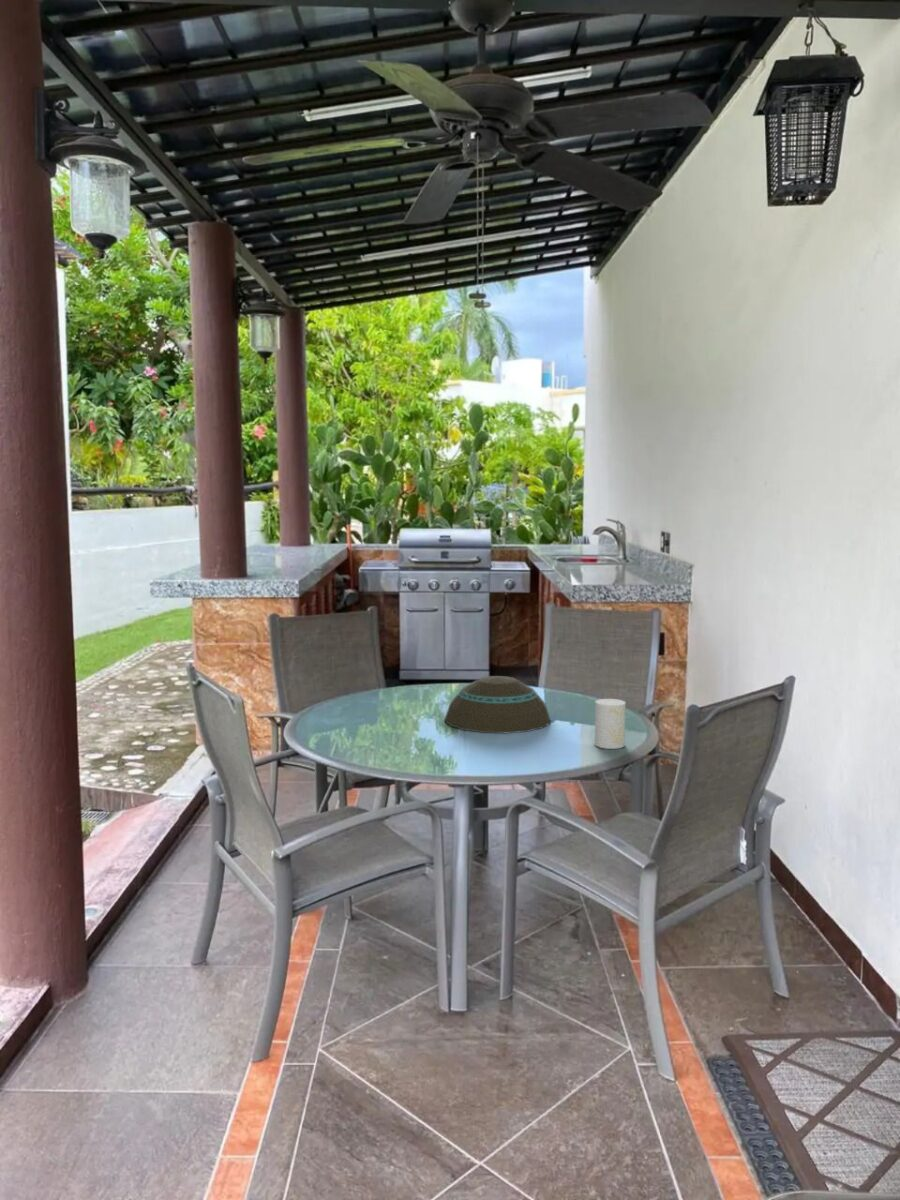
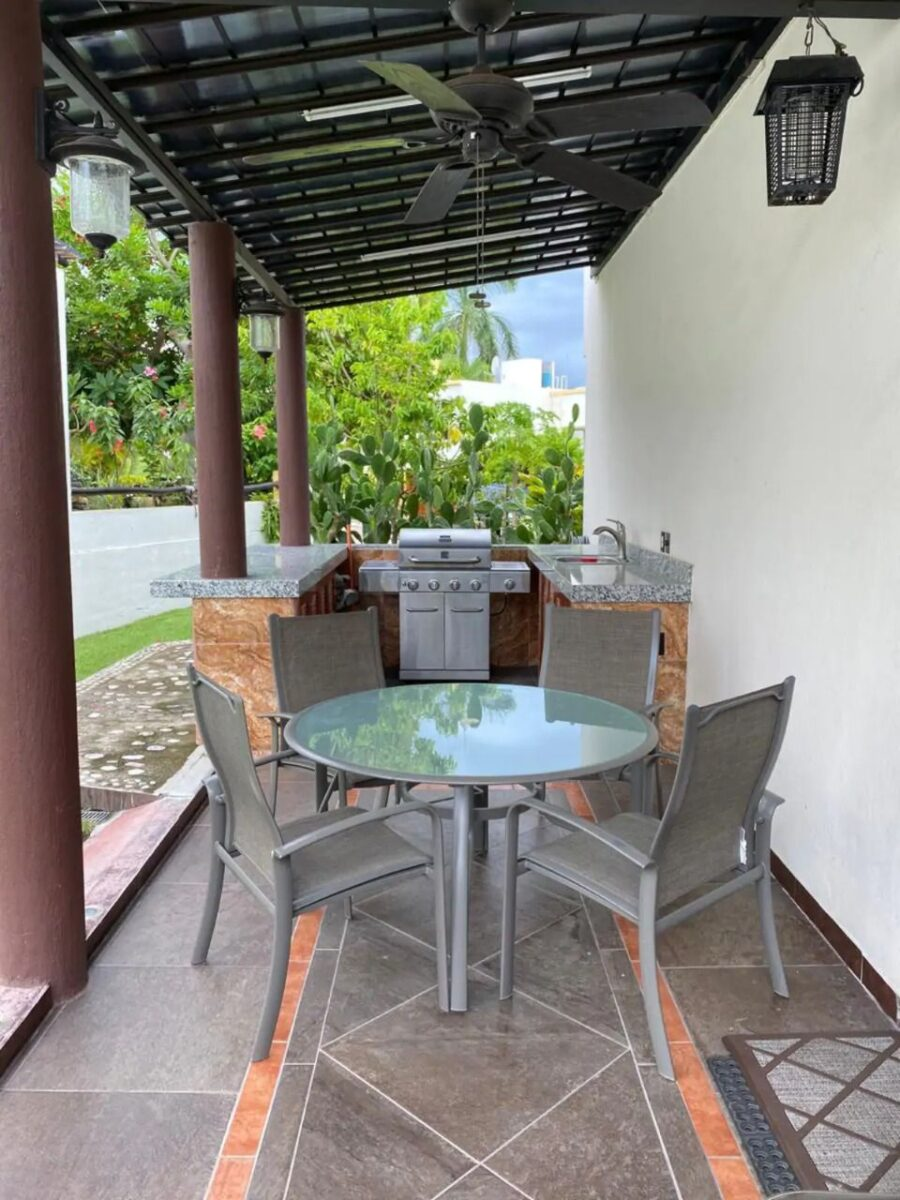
- bowl (497, 698)
- cup (609, 723)
